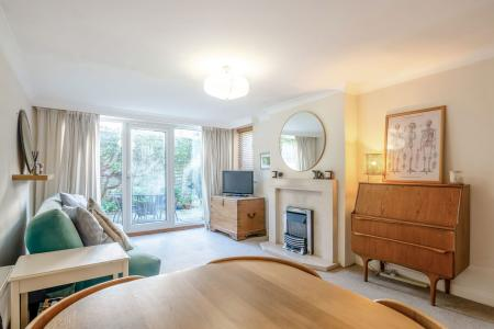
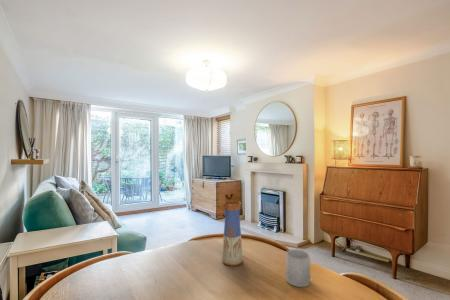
+ mug (296, 264)
+ vase (232, 231)
